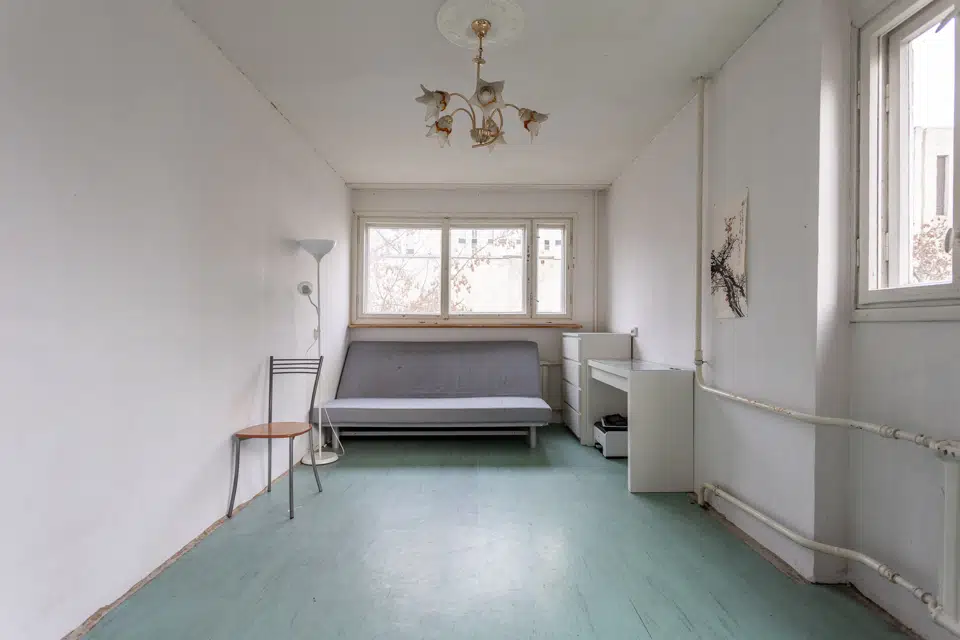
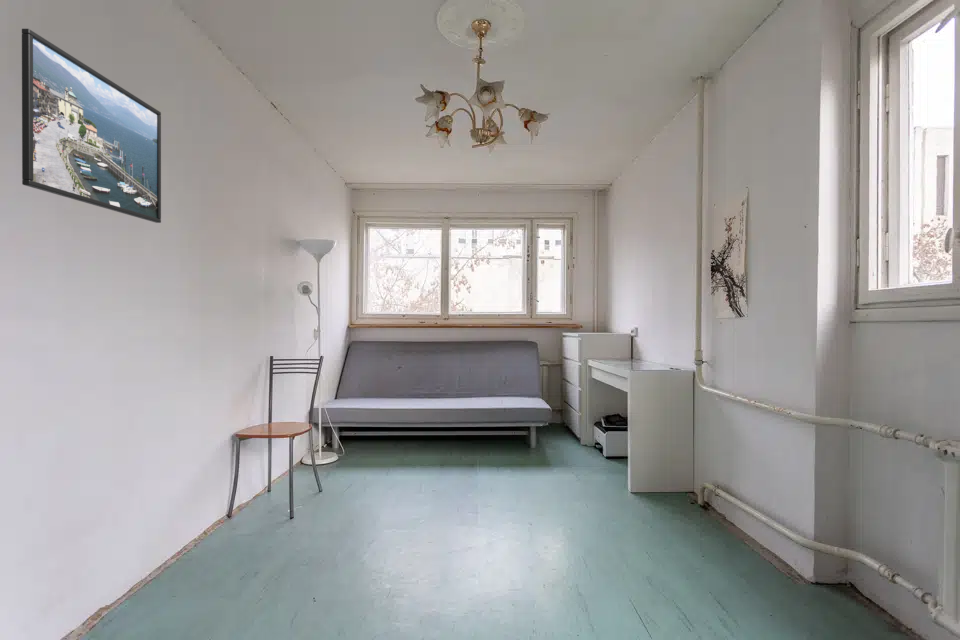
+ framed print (103, 142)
